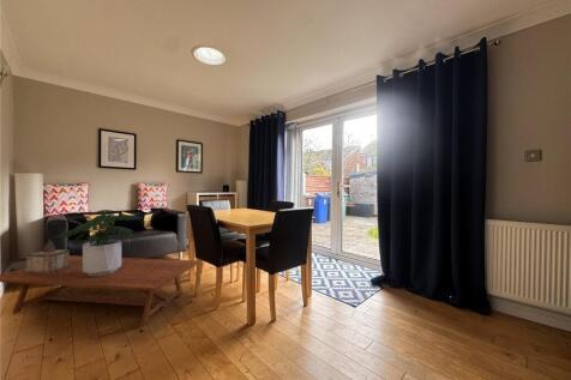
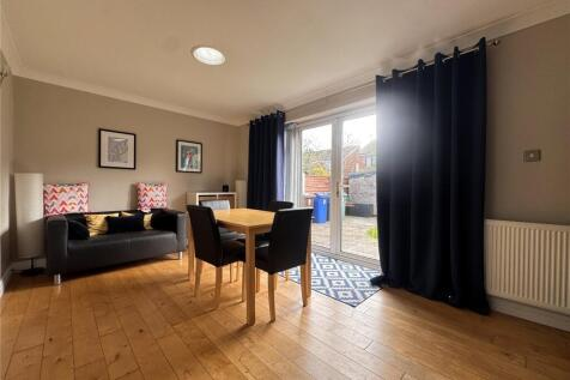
- coffee table (104, 285)
- decorative box (48, 254)
- potted plant (102, 241)
